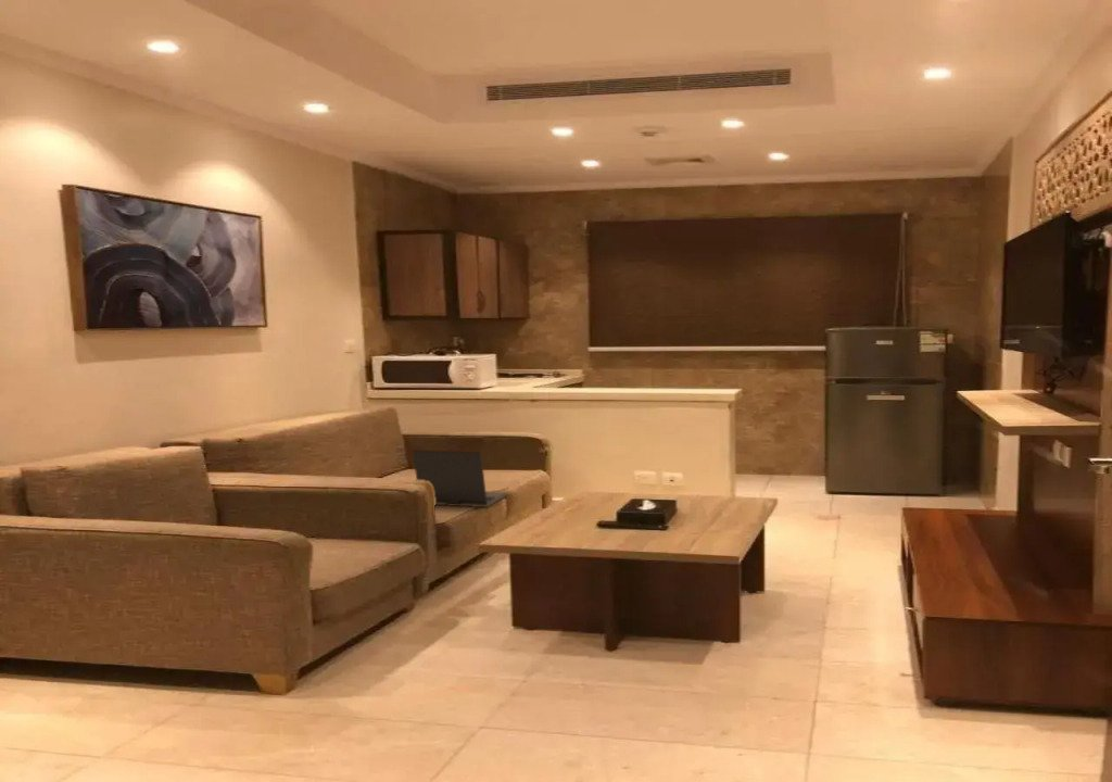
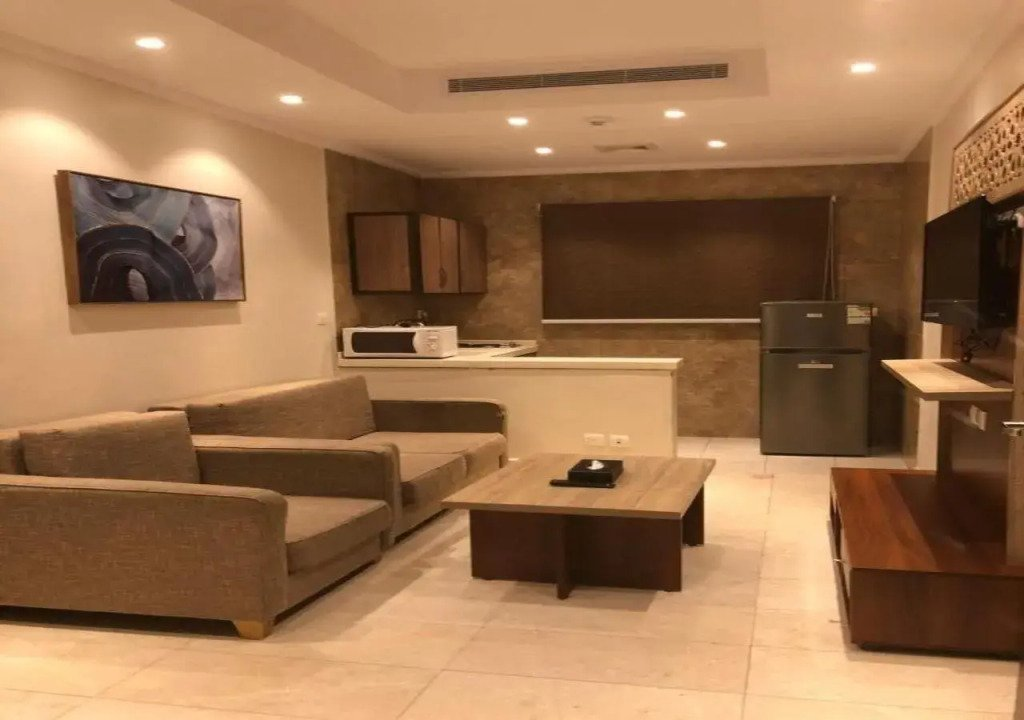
- laptop (460, 472)
